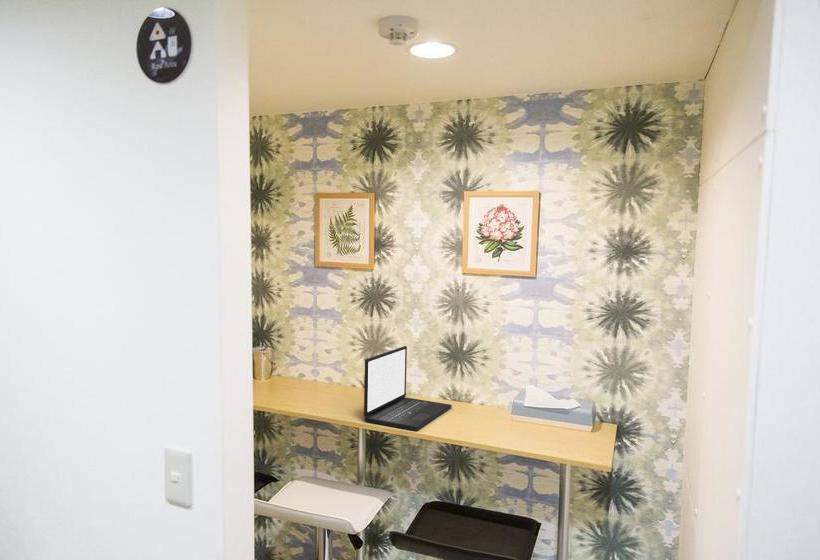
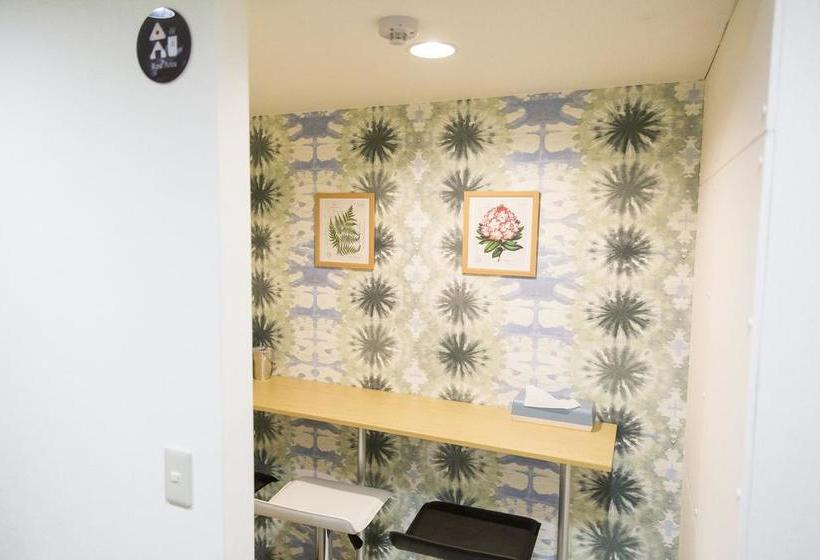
- laptop (405, 384)
